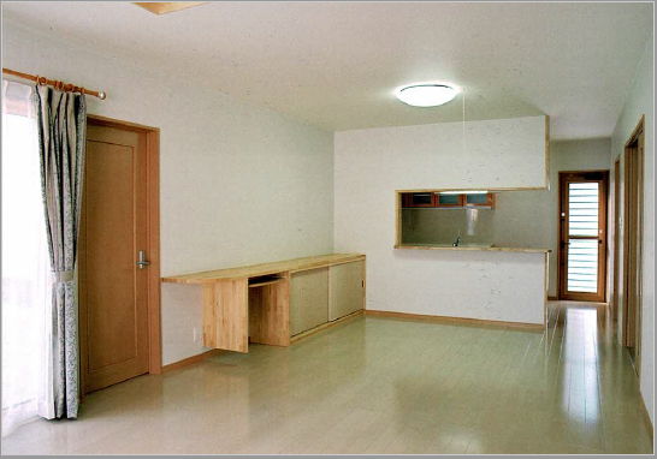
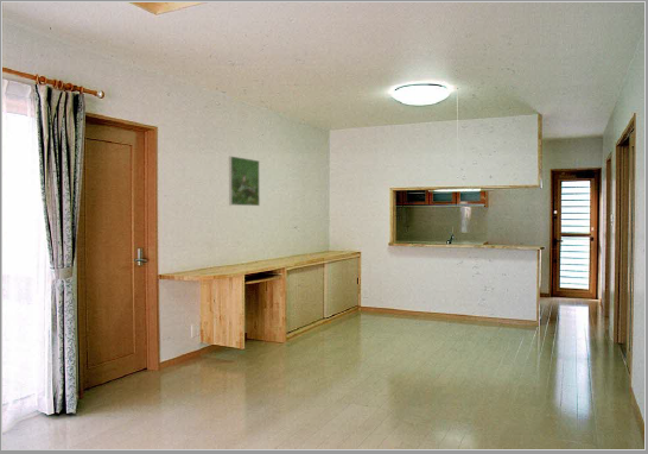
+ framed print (244, 182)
